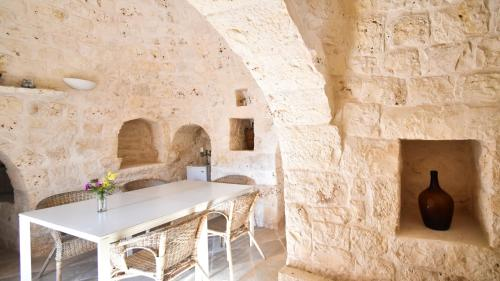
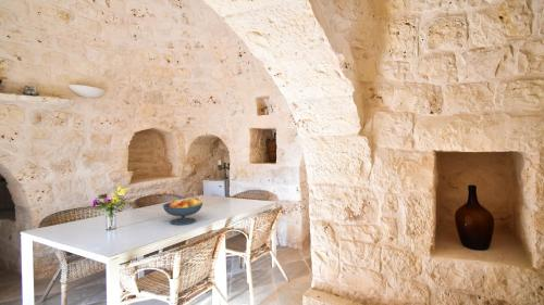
+ fruit bowl (183, 209)
